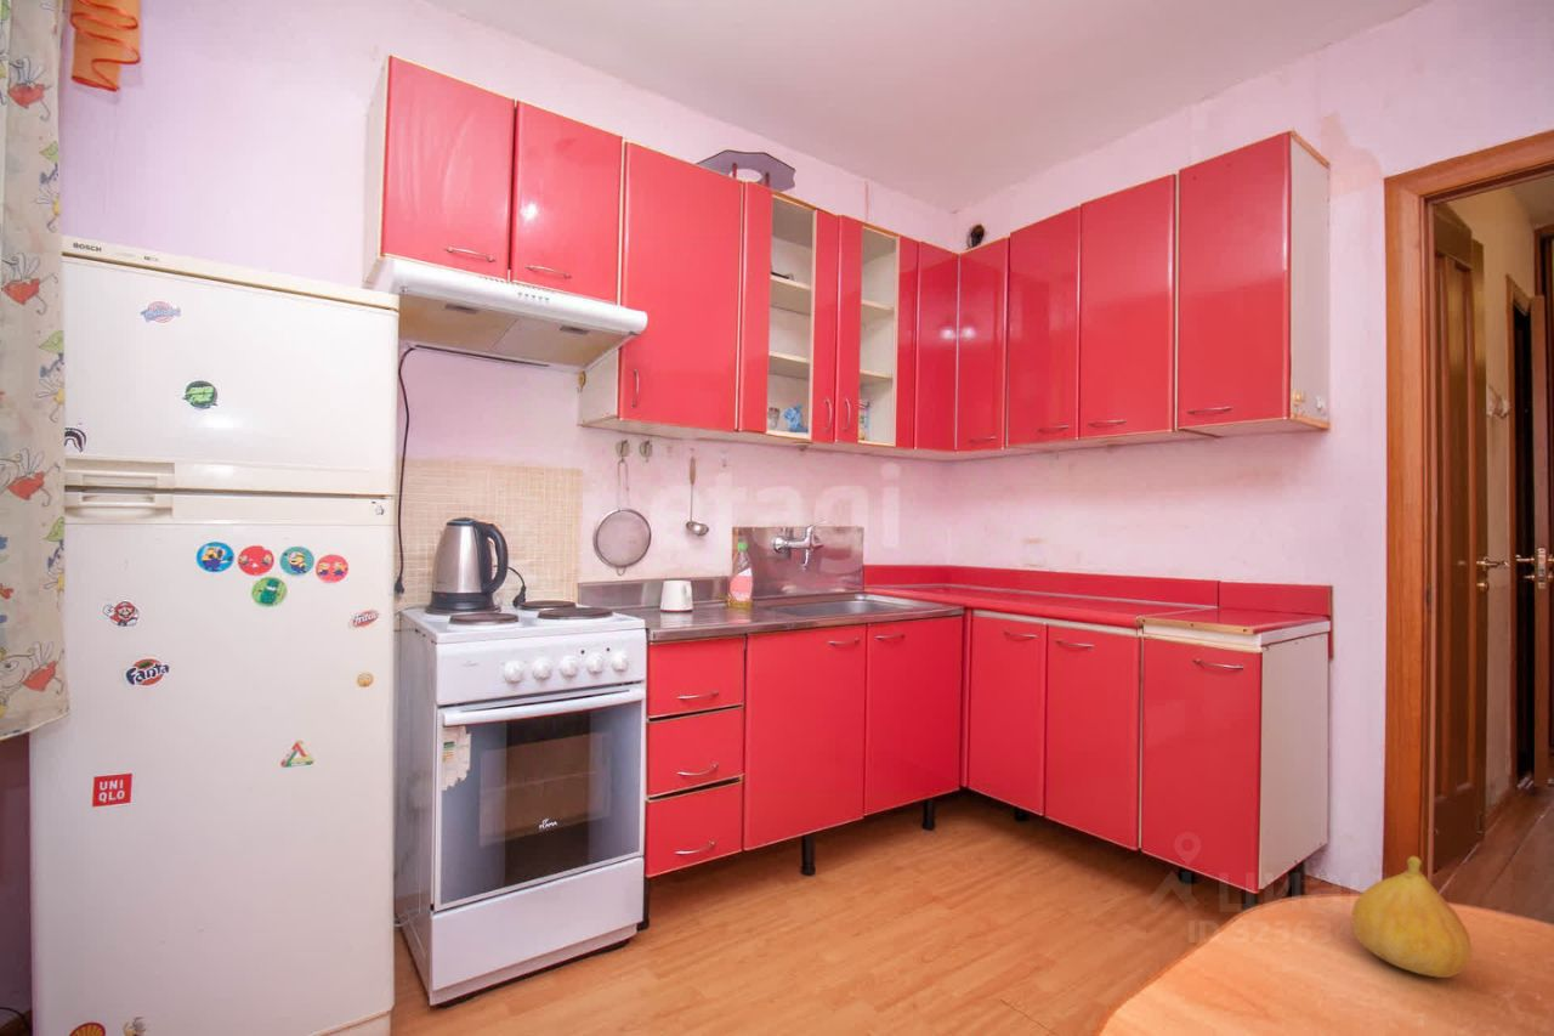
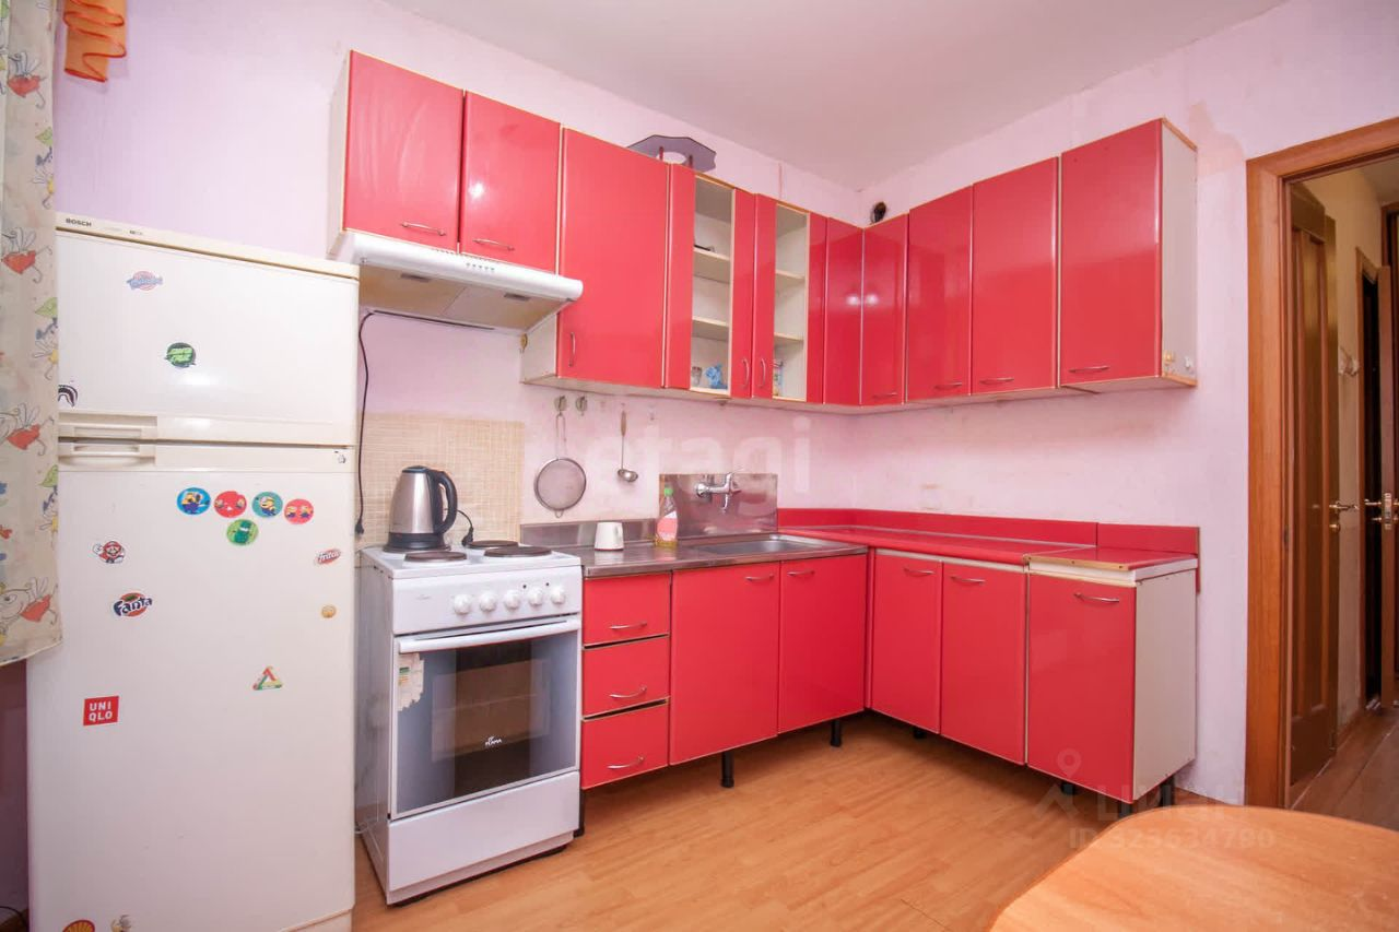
- fruit (1408, 910)
